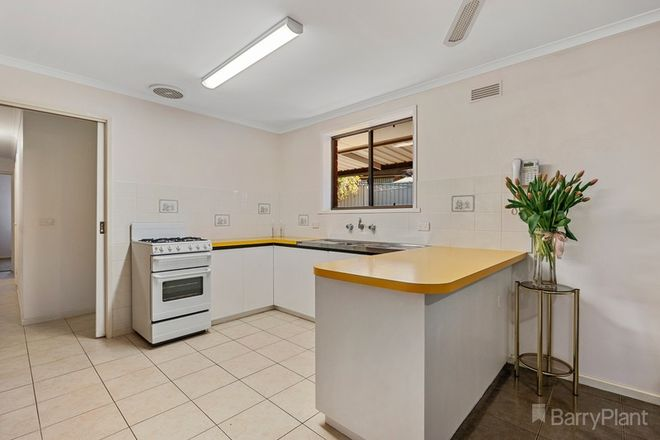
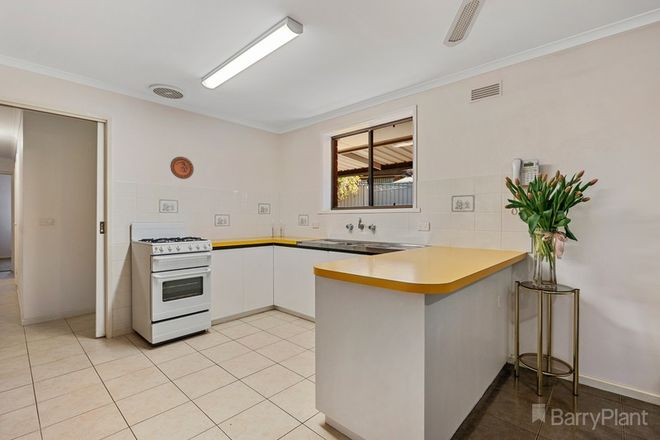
+ decorative plate (182, 167)
